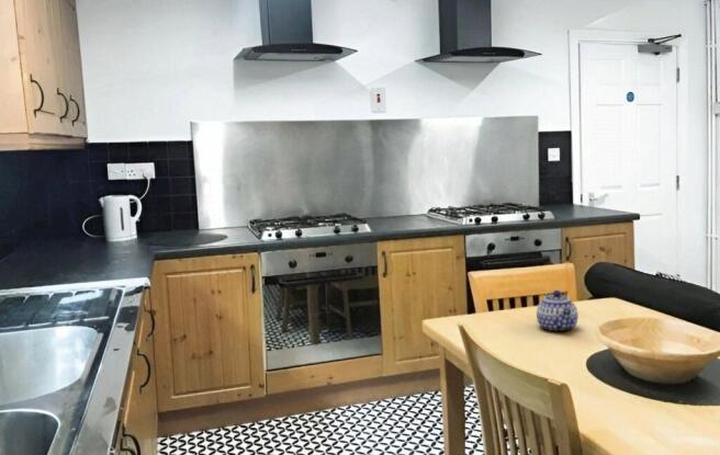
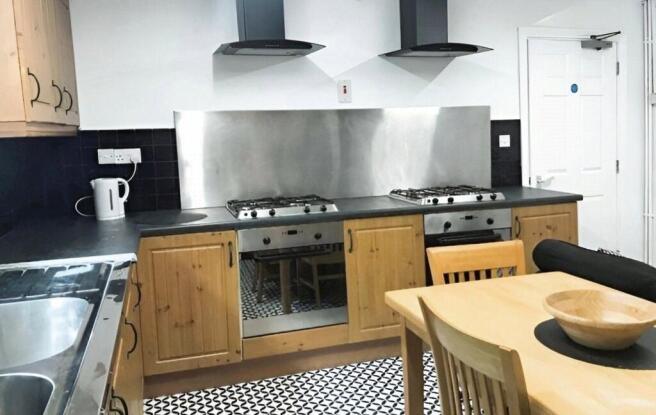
- teapot (556, 308)
